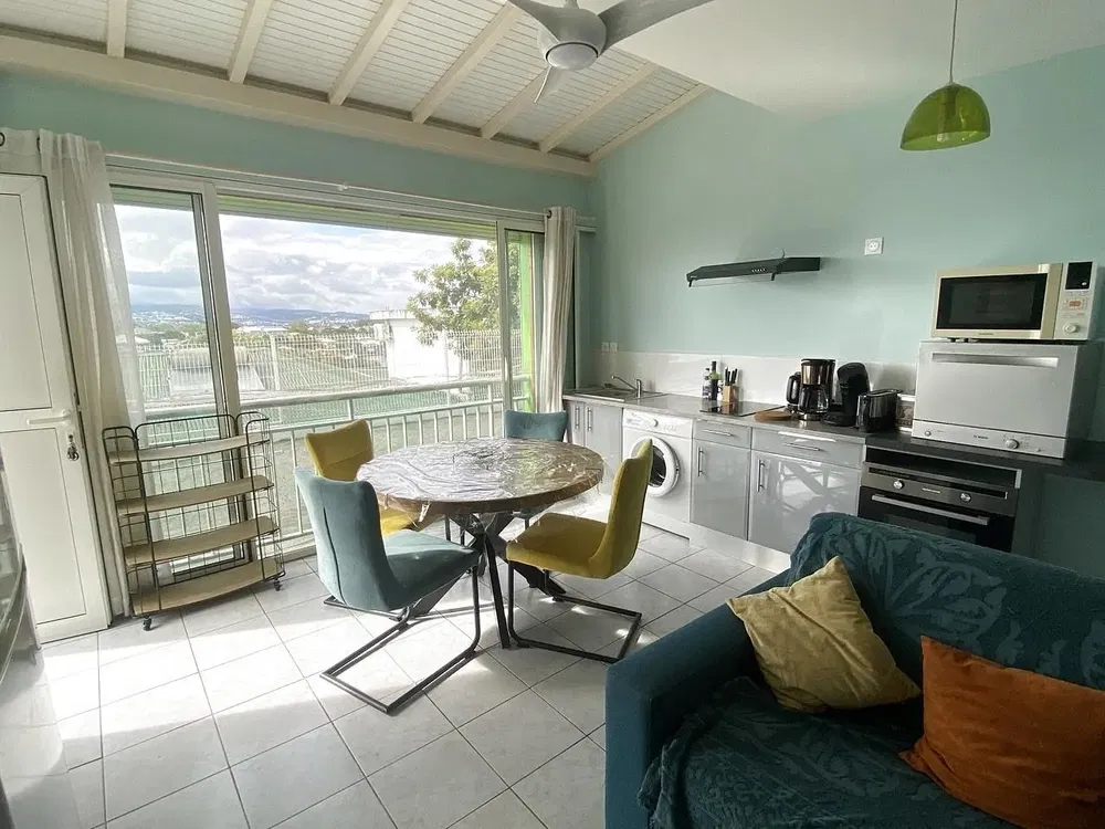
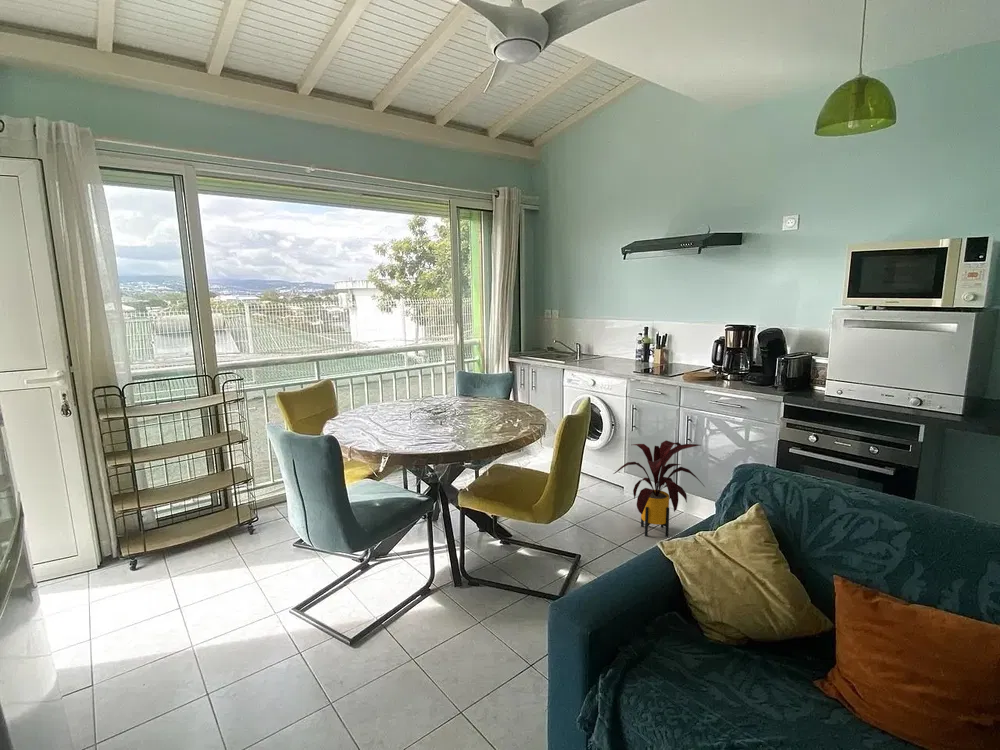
+ house plant (656, 485)
